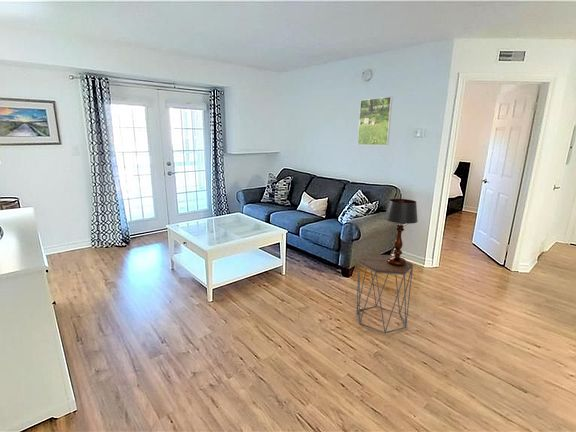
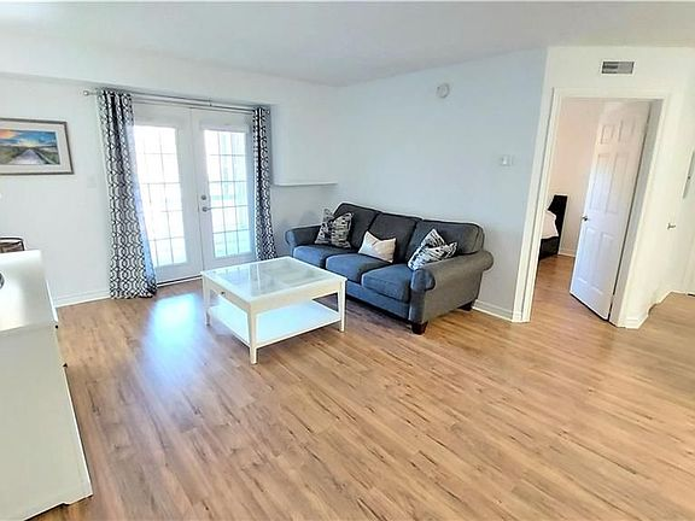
- table lamp (399, 232)
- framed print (374, 122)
- side table (382, 290)
